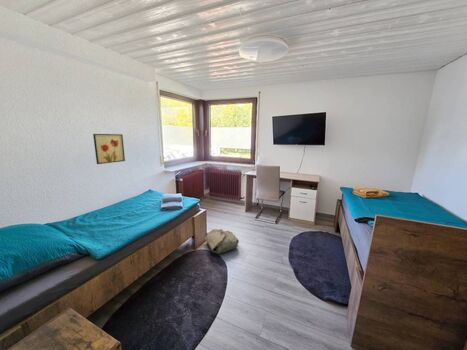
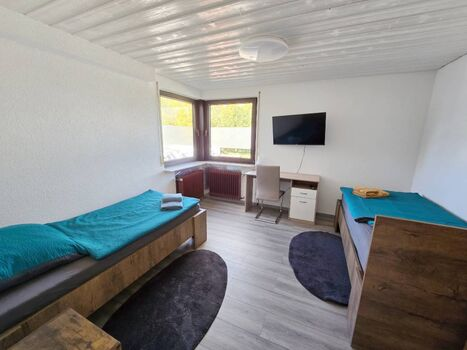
- bag (222, 238)
- wall art (109, 148)
